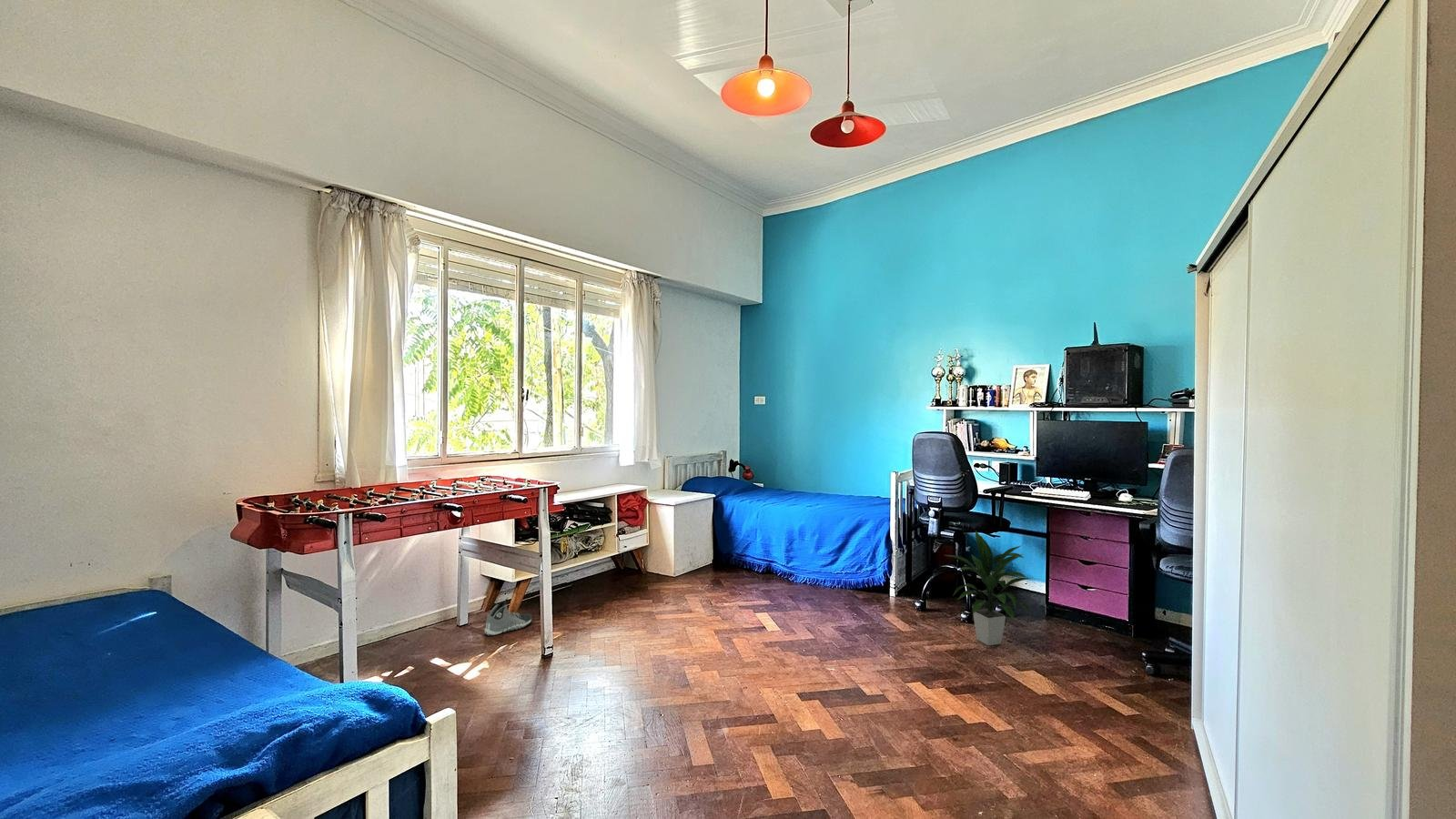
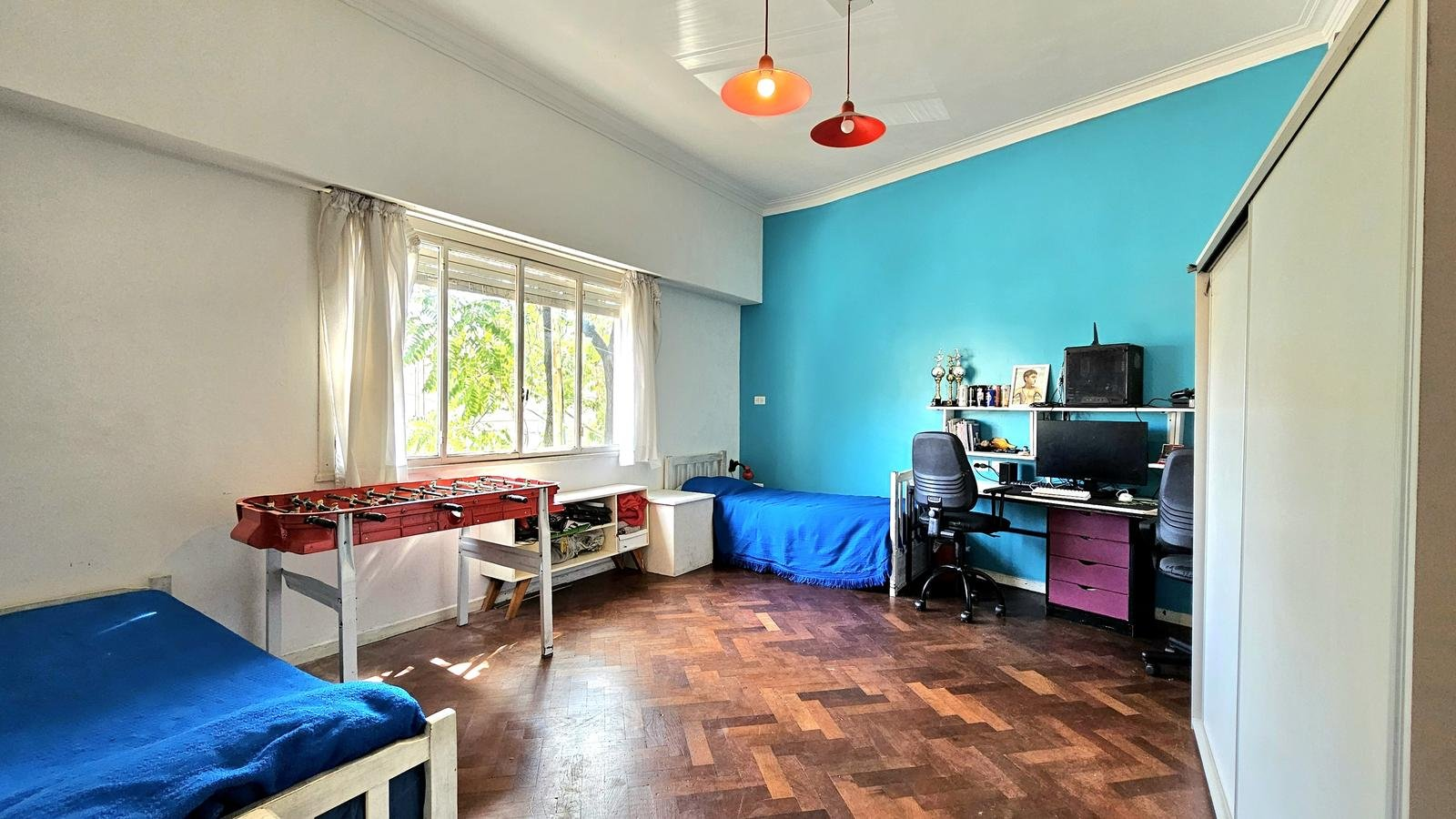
- indoor plant (993, 589)
- sneaker (510, 614)
